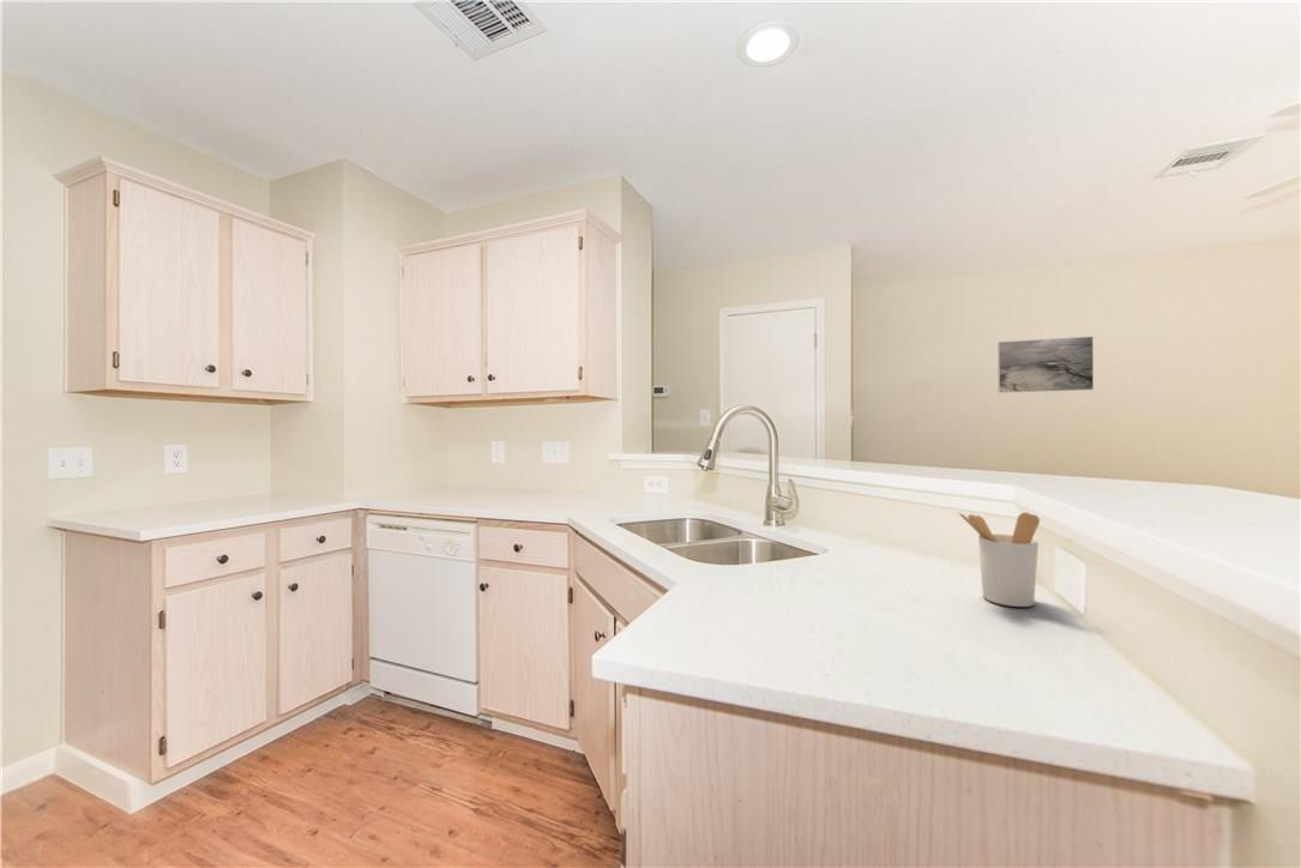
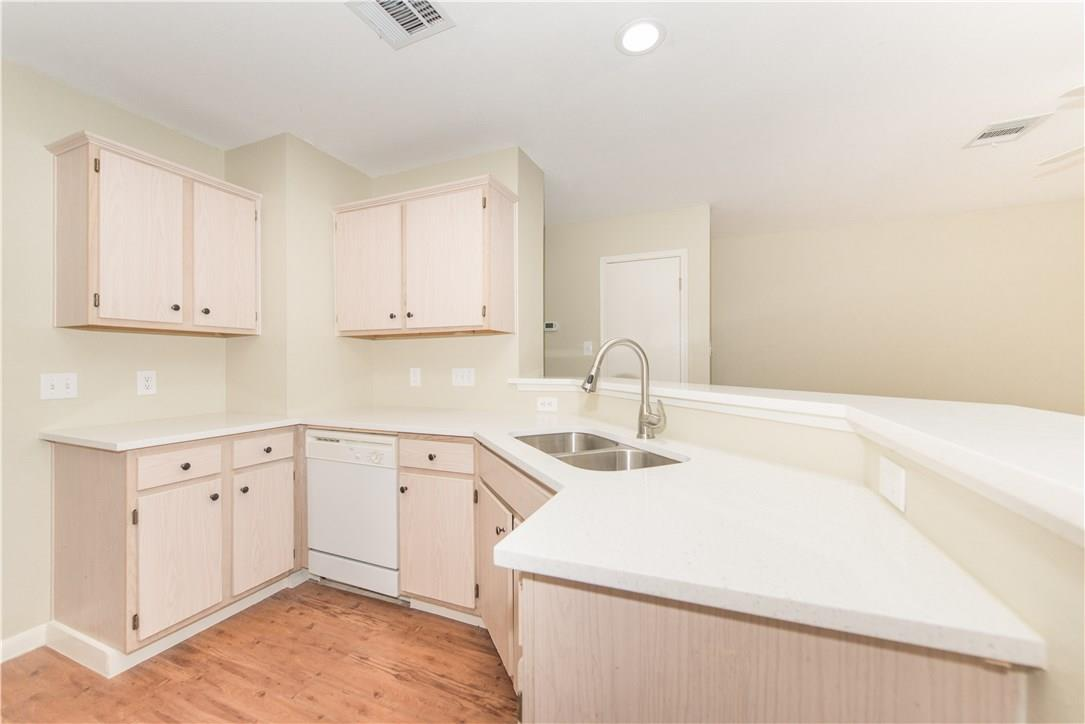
- utensil holder (995, 554)
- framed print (1043, 364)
